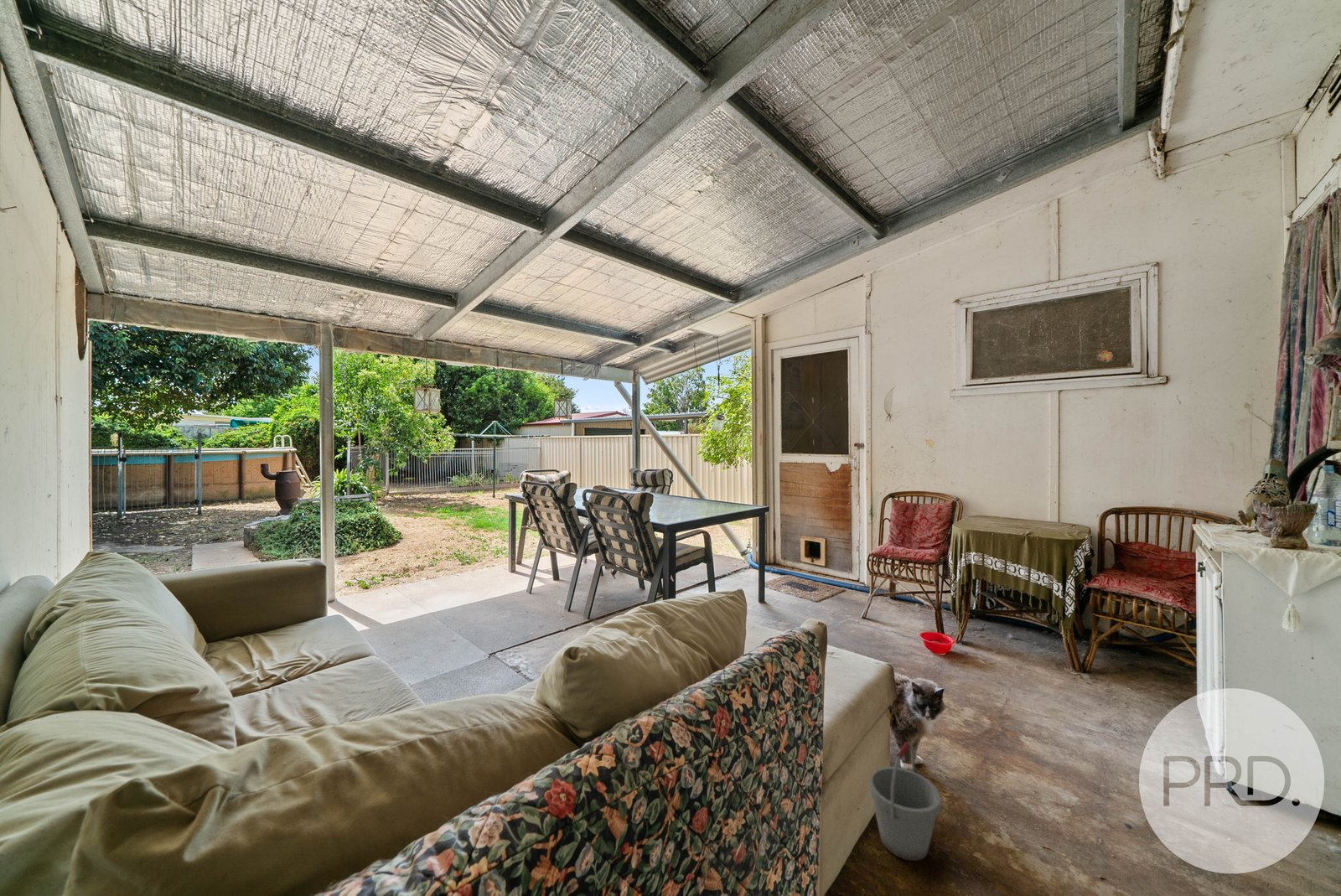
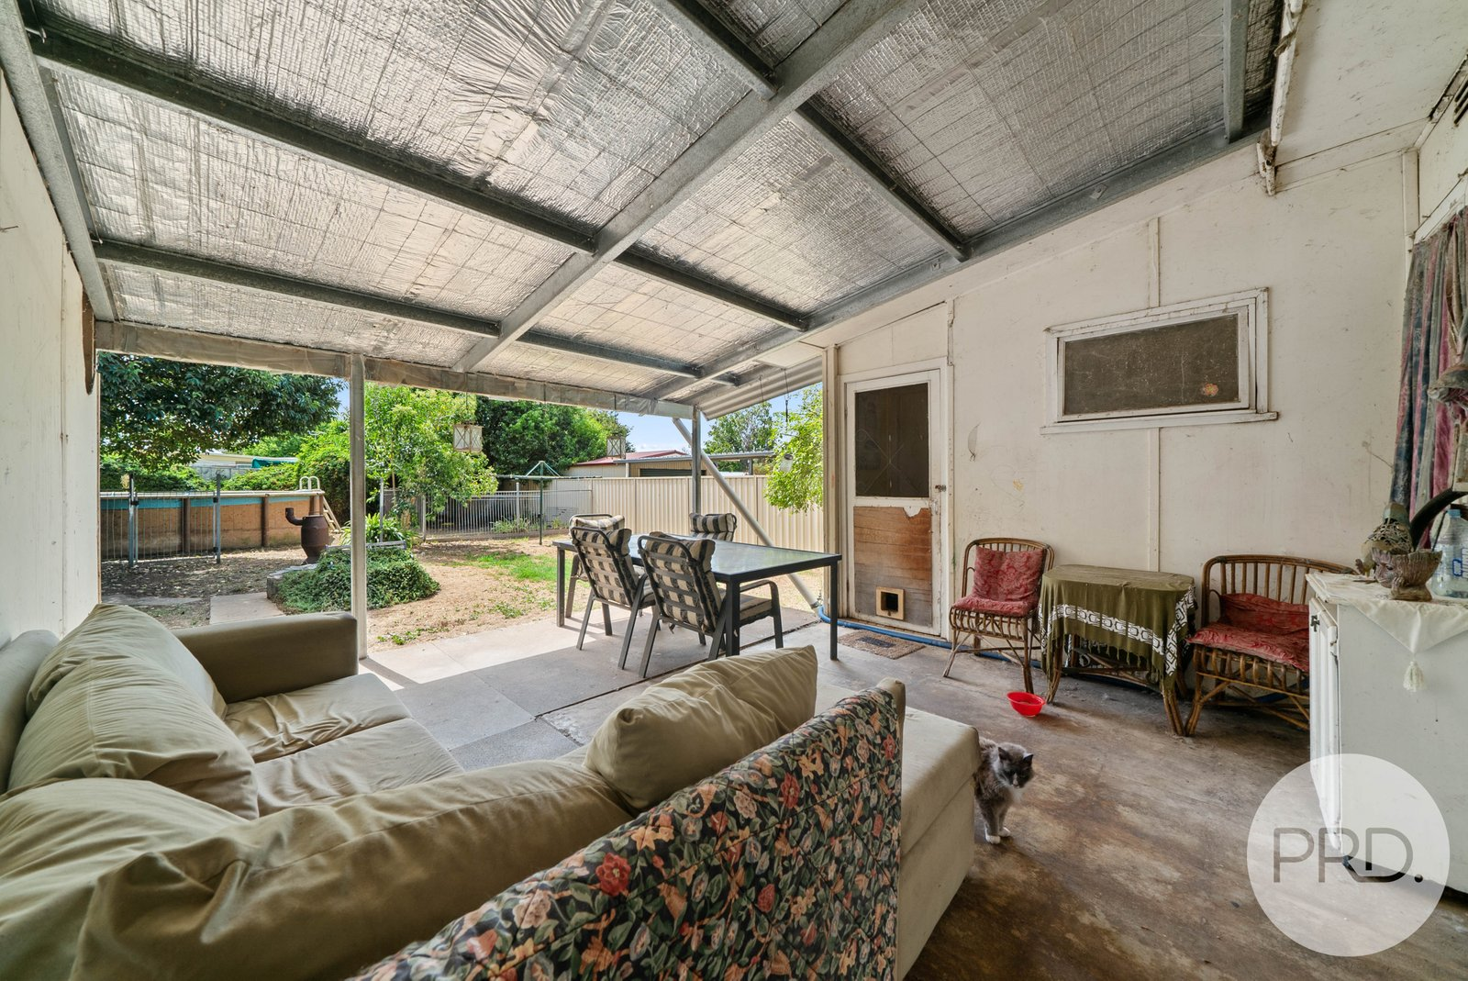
- bucket (903, 795)
